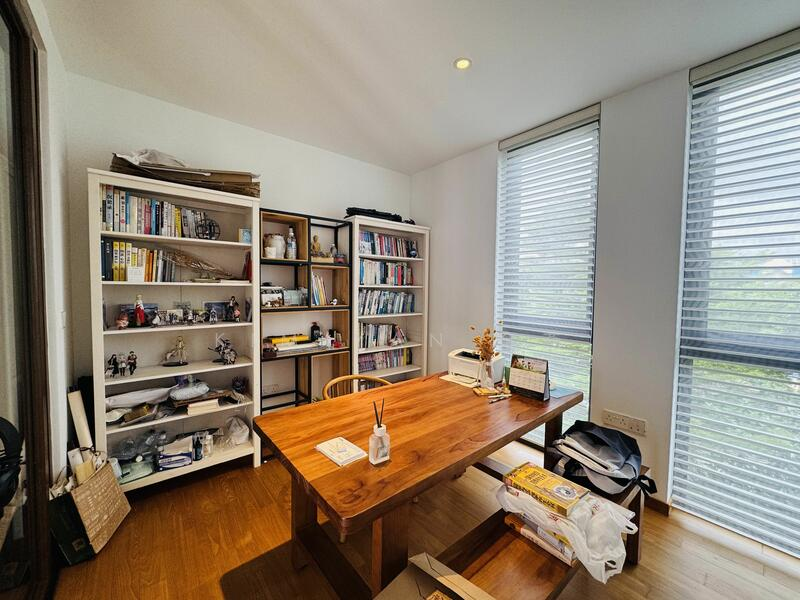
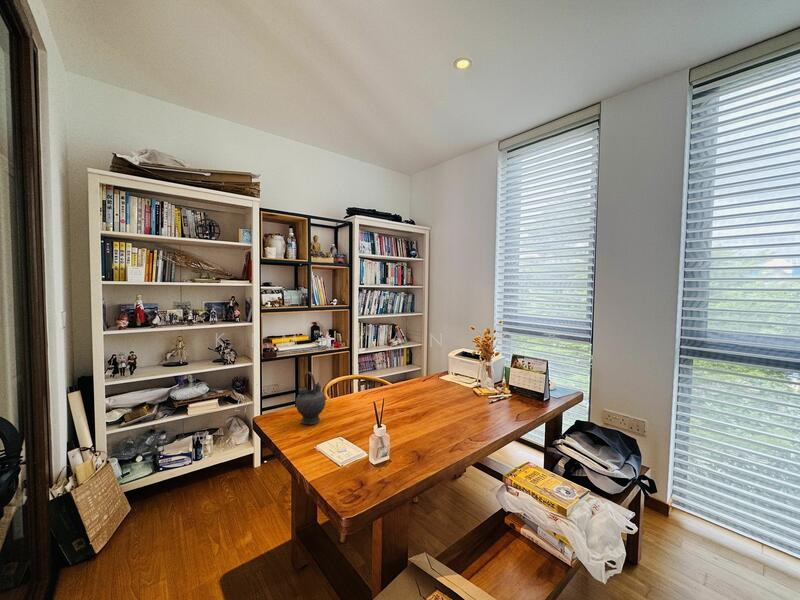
+ teapot (309, 395)
